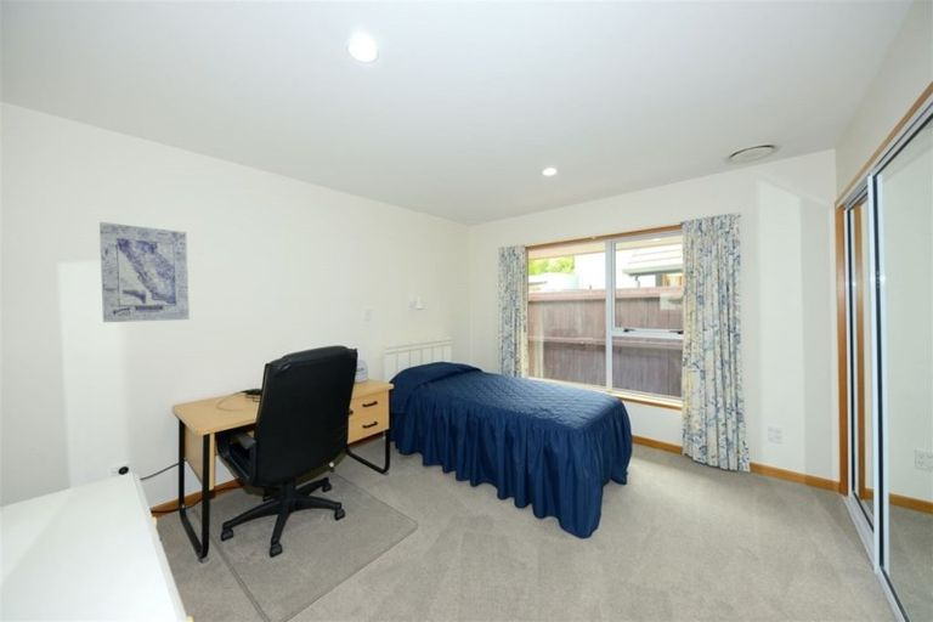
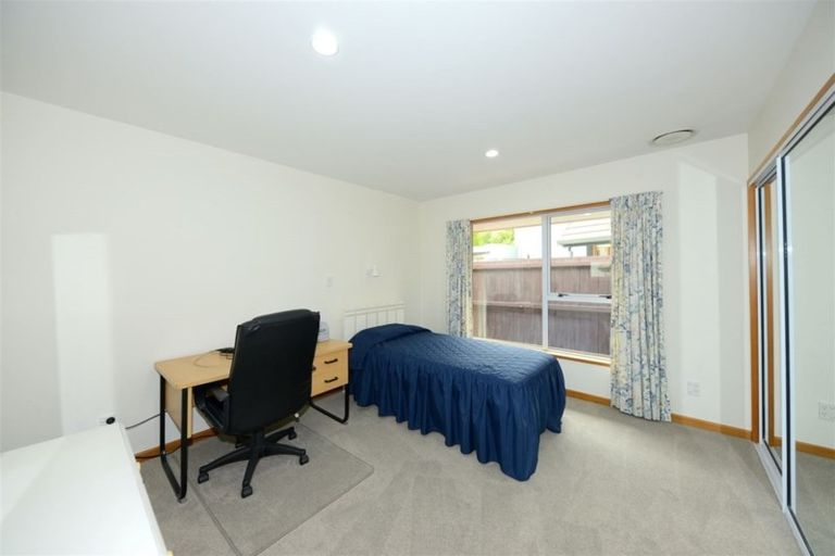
- wall art (147, 273)
